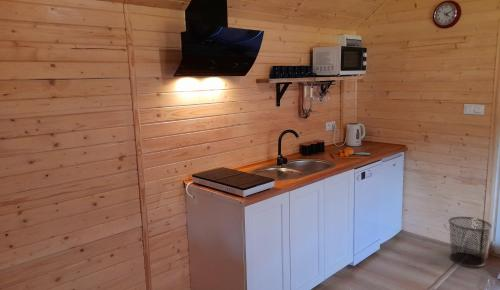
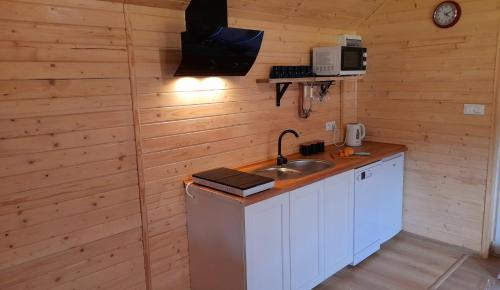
- waste bin (468, 242)
